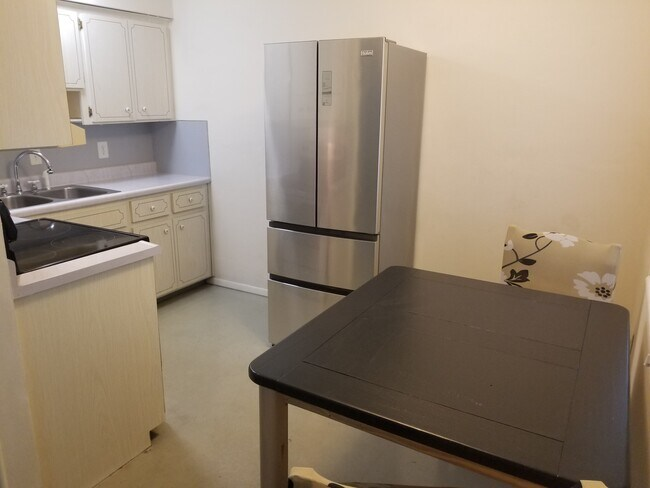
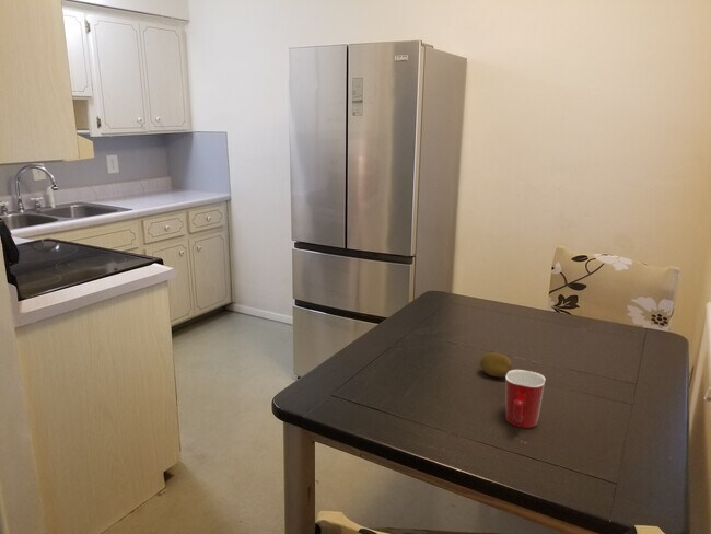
+ fruit (496, 364)
+ mug (522, 403)
